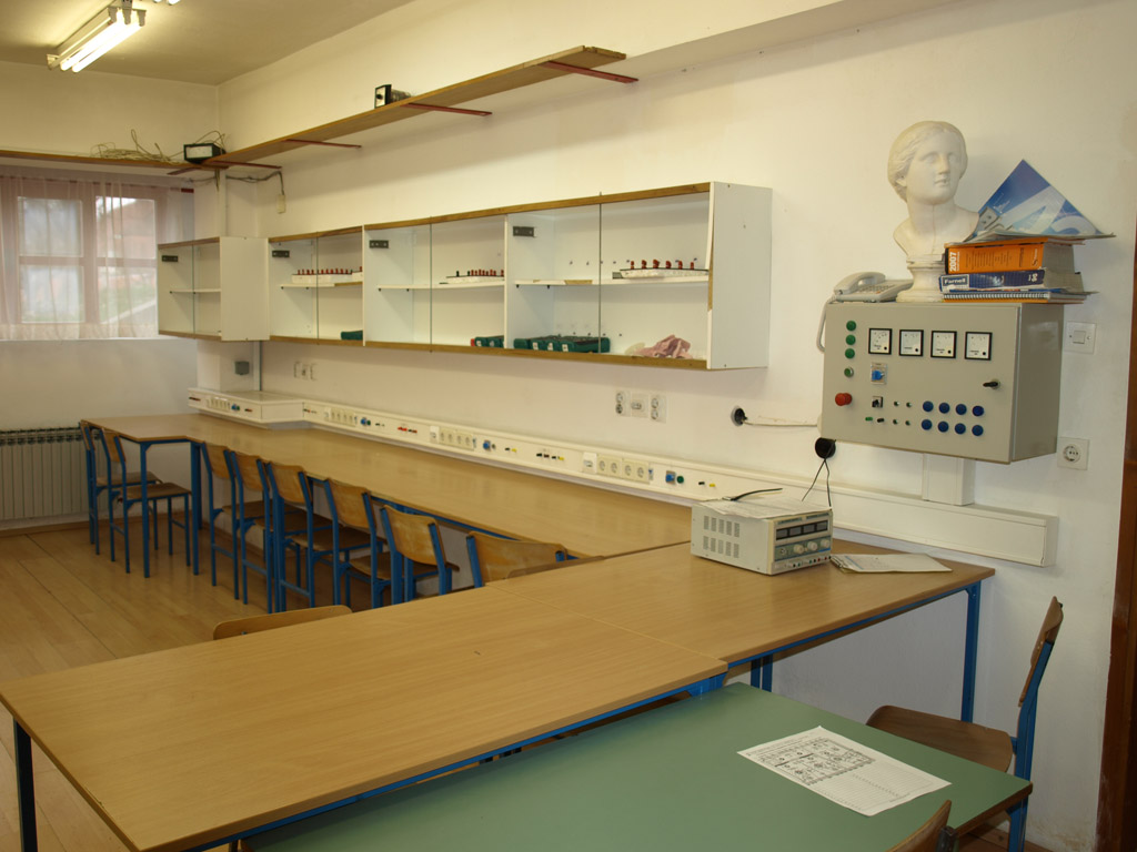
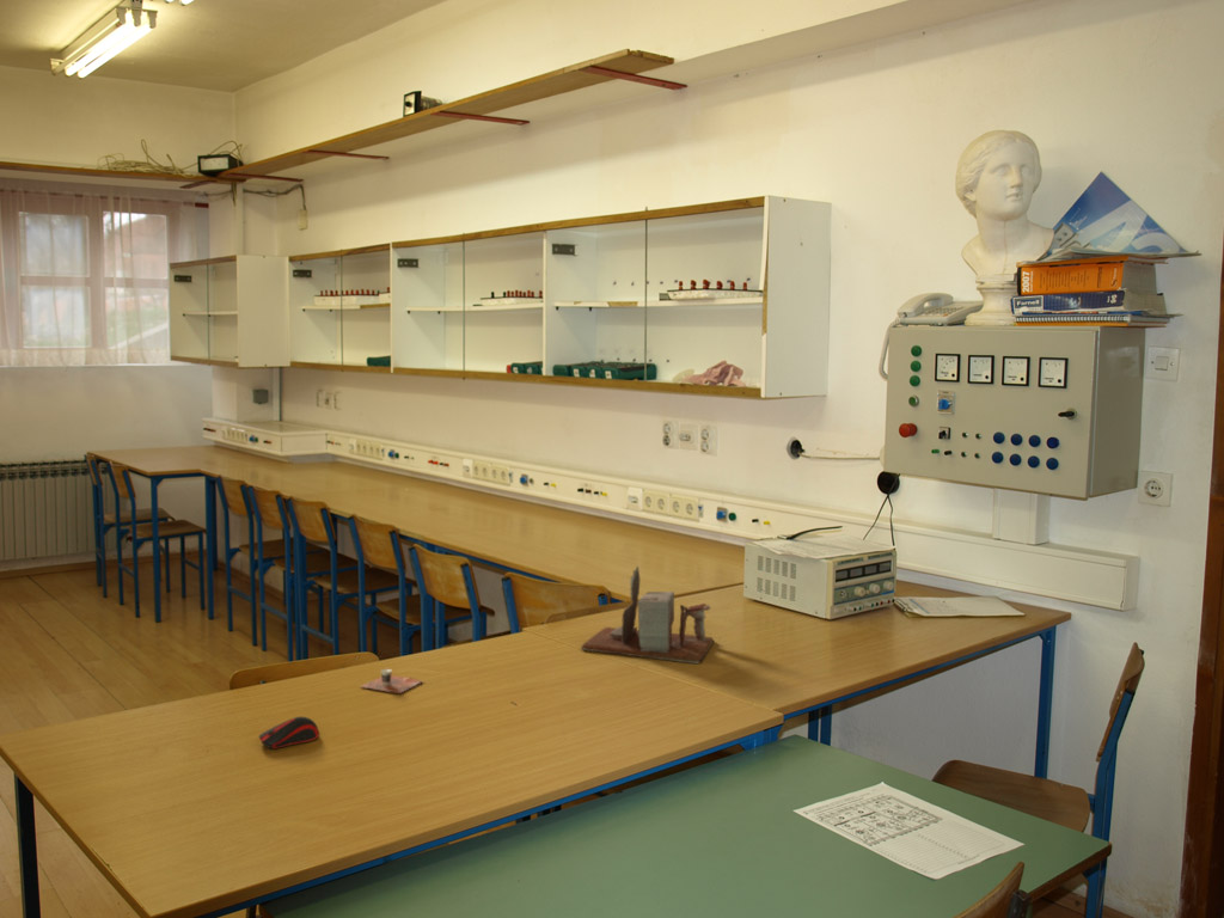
+ cup (392, 677)
+ desk organizer (650, 607)
+ computer mouse (289, 729)
